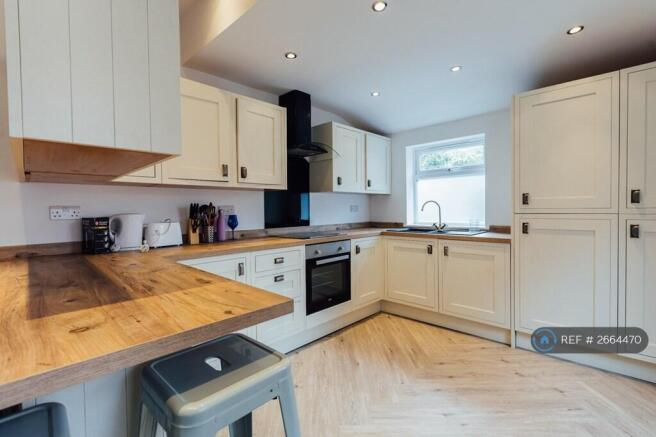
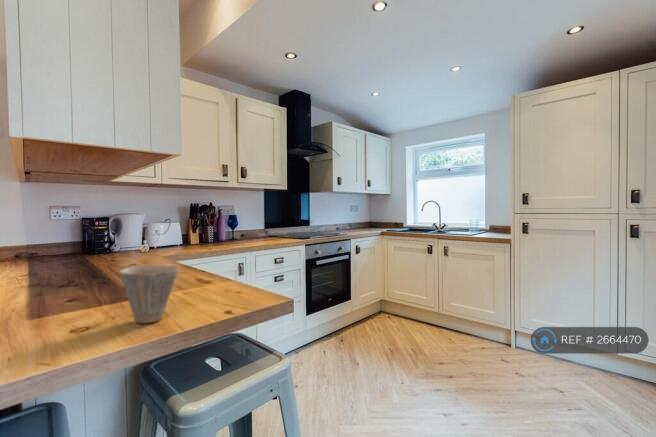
+ cup (150, 293)
